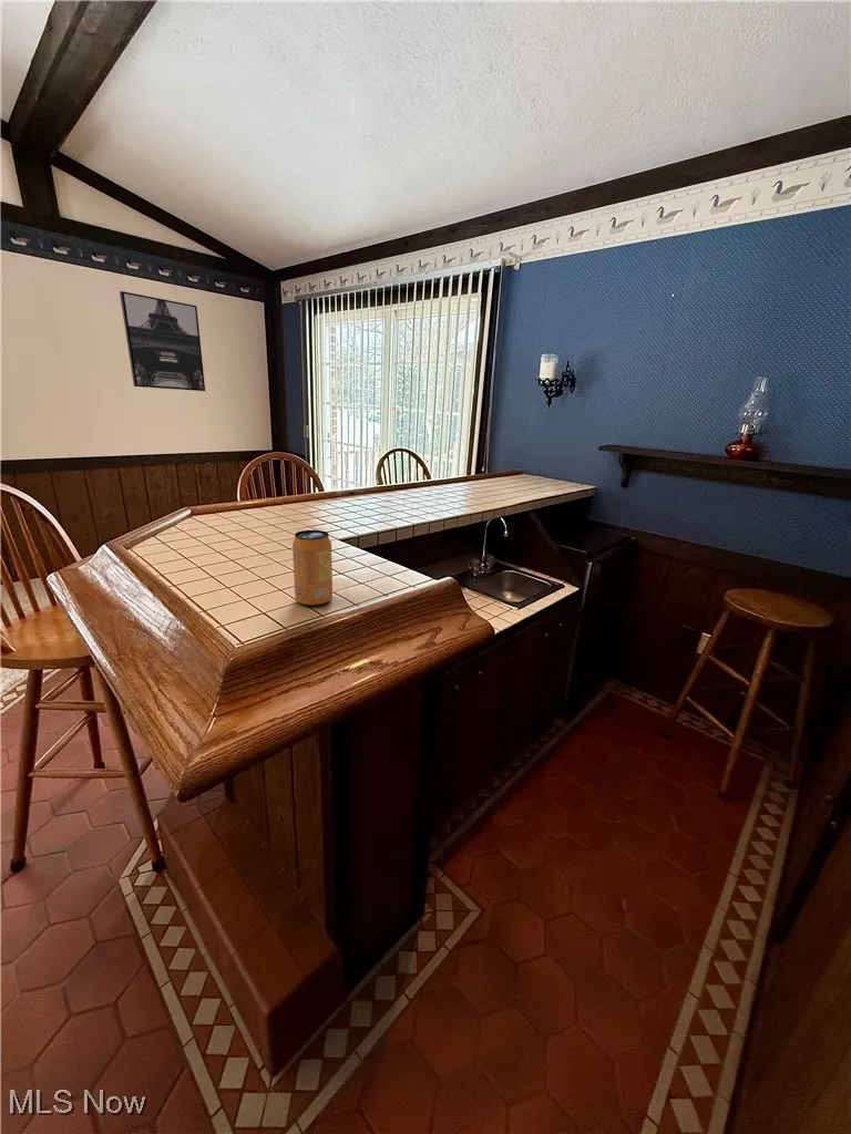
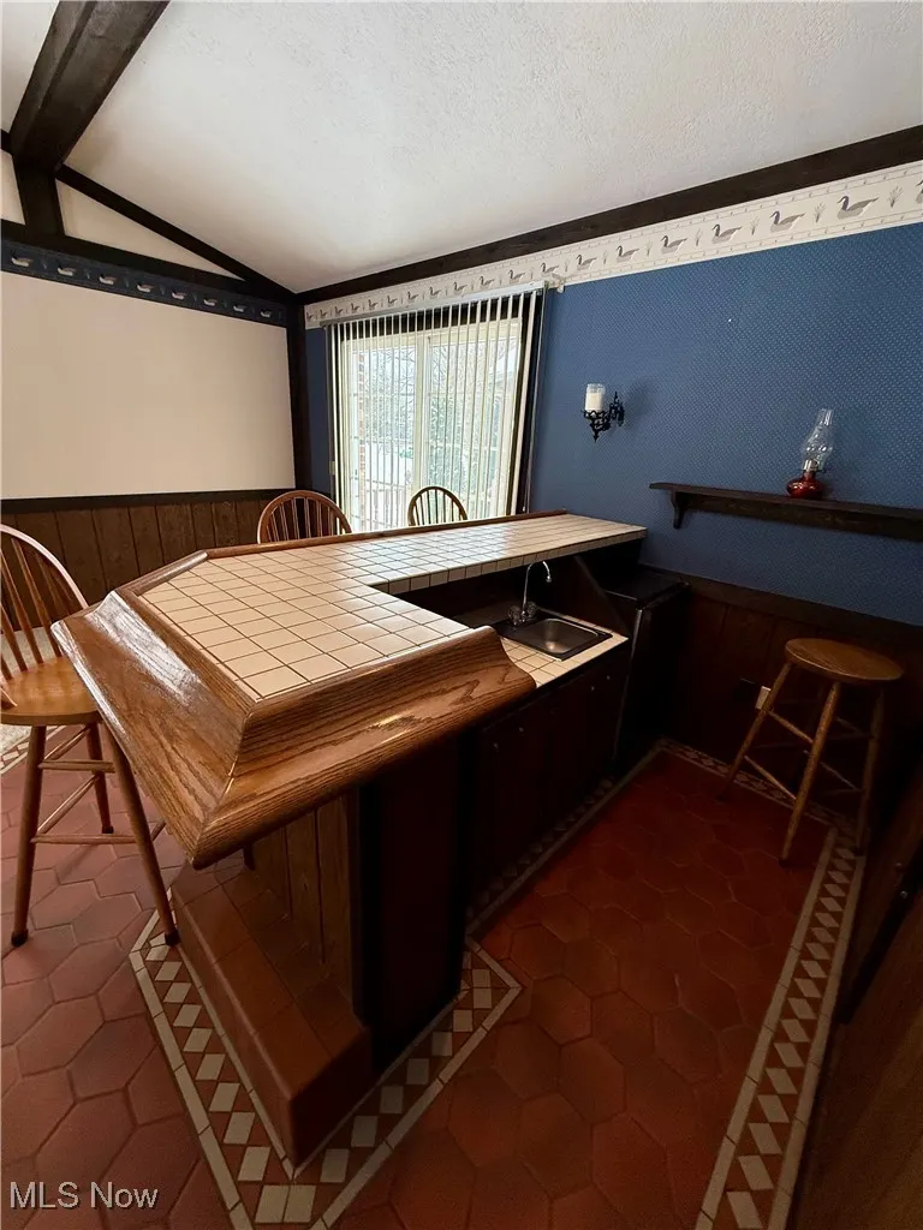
- beverage can (312, 567)
- wall art (165, 344)
